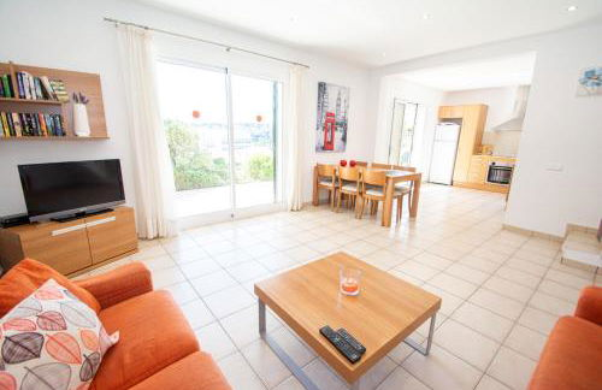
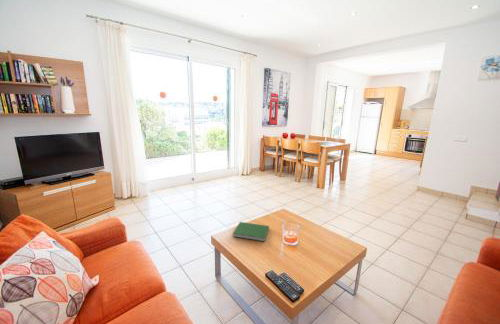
+ hardcover book (251, 230)
